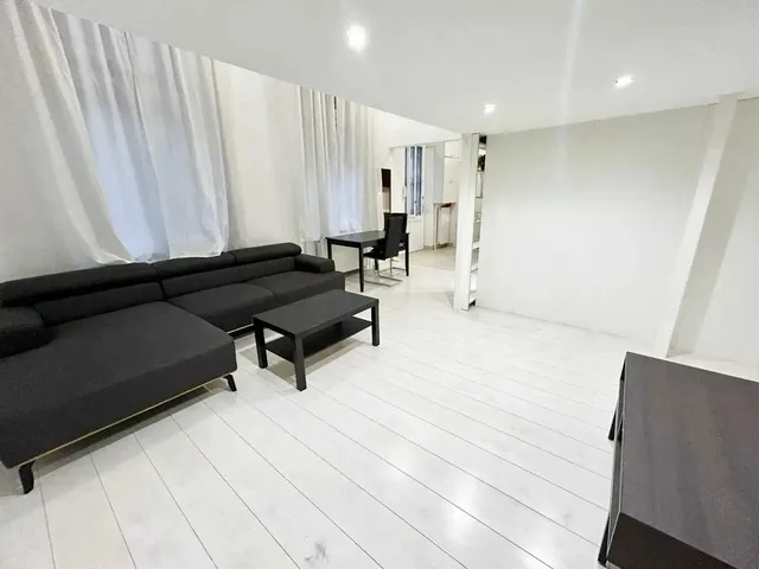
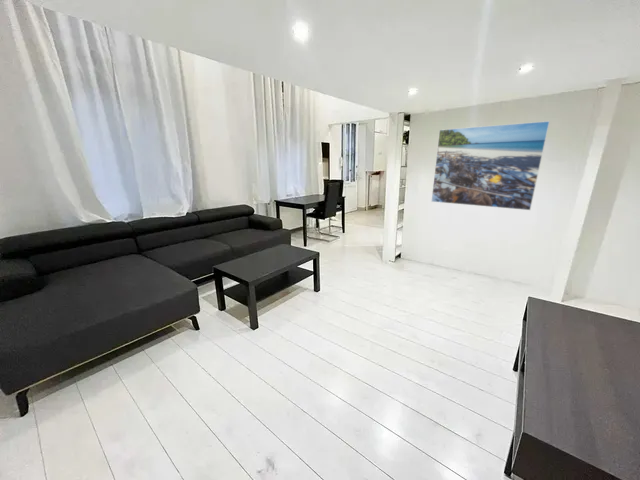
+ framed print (482, 167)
